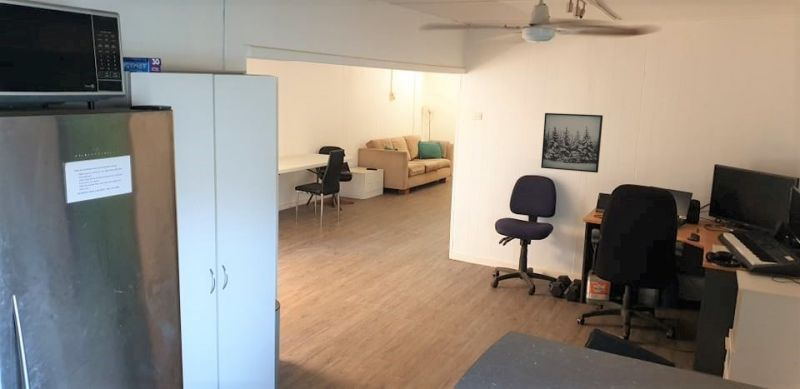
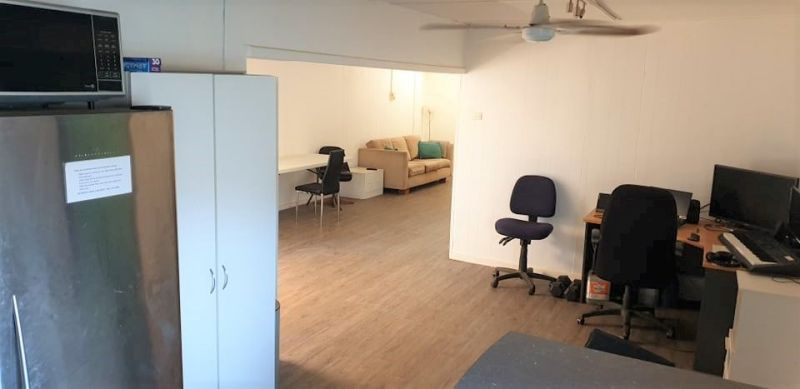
- wall art (571, 142)
